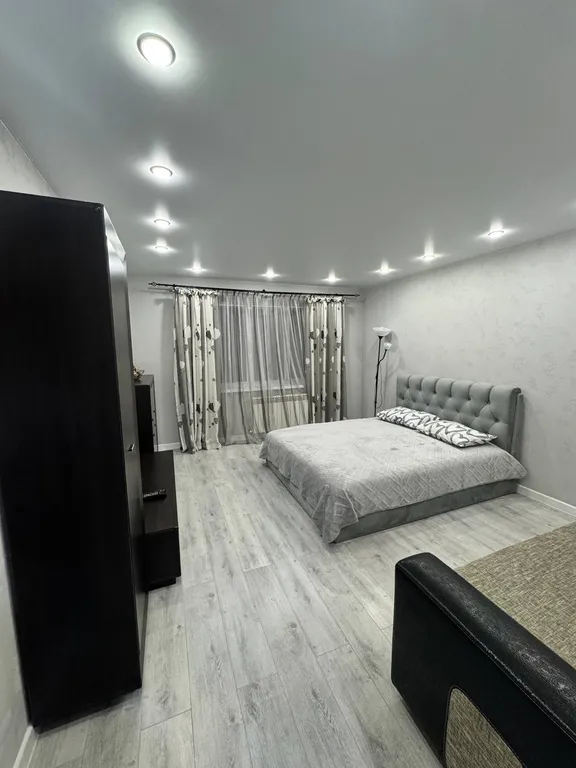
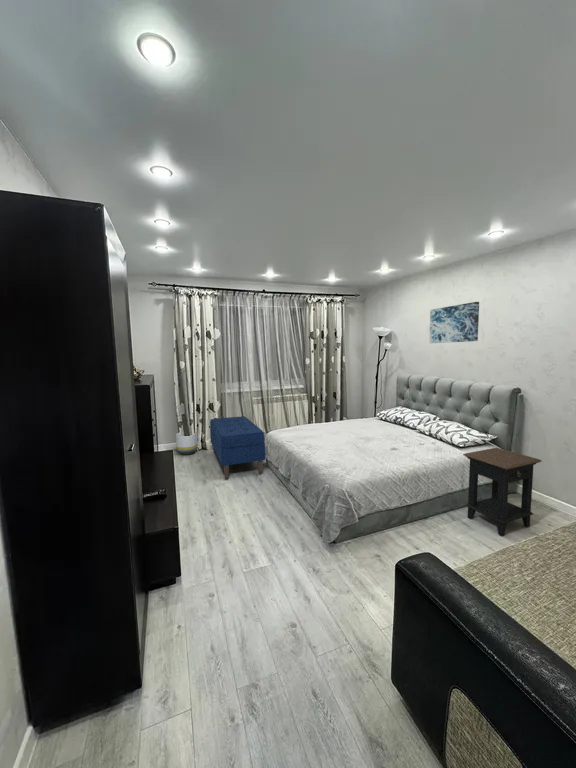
+ bench (235, 443)
+ side table (499, 489)
+ wall art (452, 324)
+ planter (186, 443)
